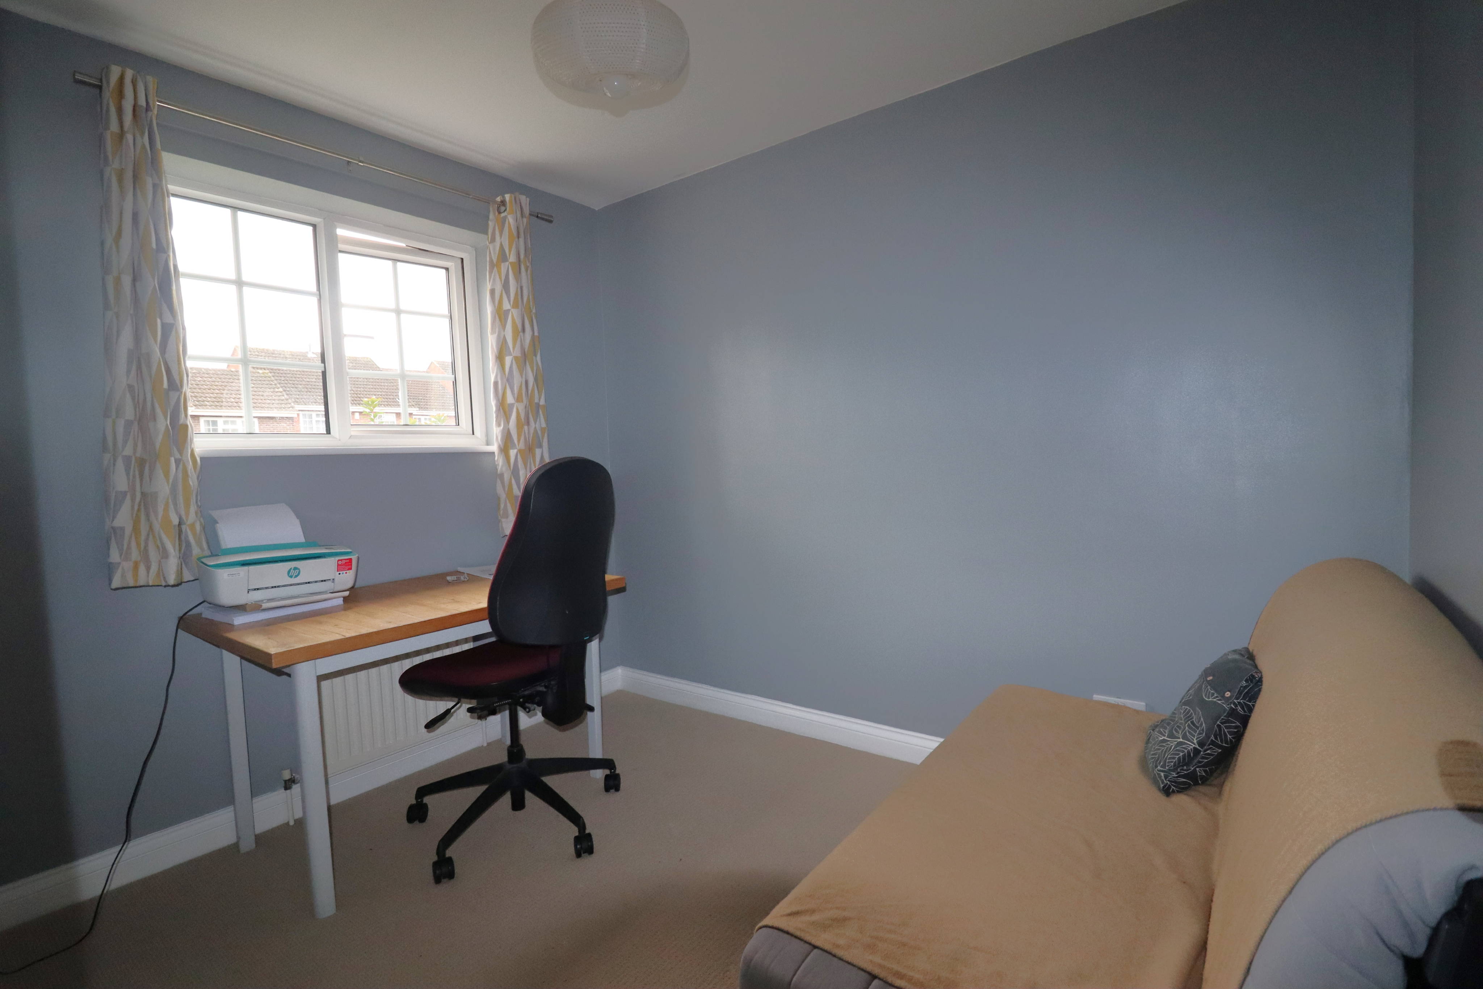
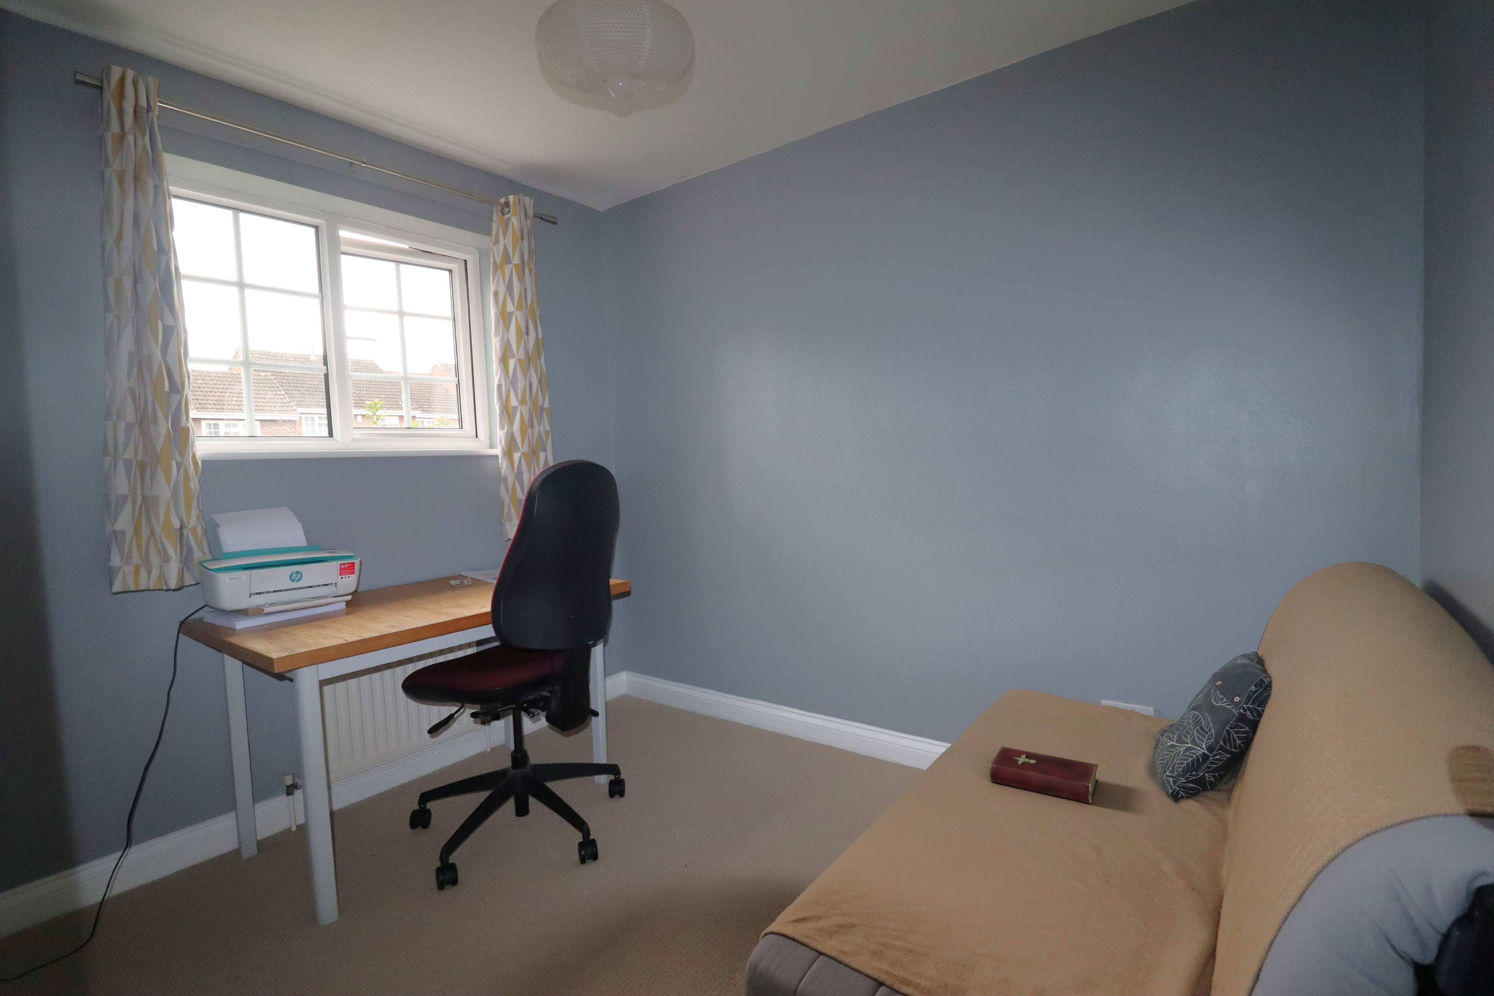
+ hardcover book (1043, 773)
